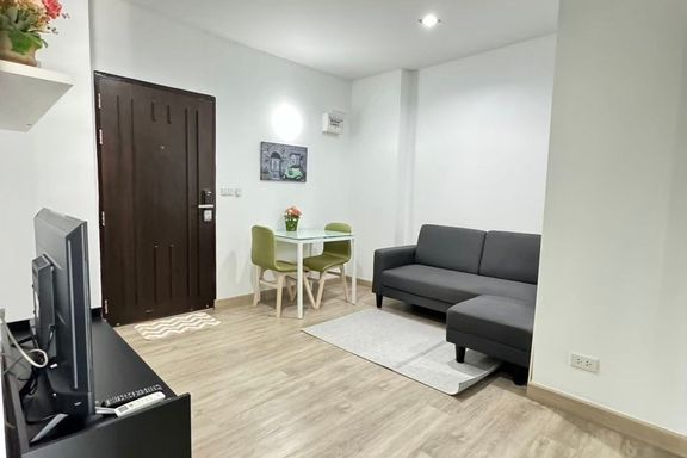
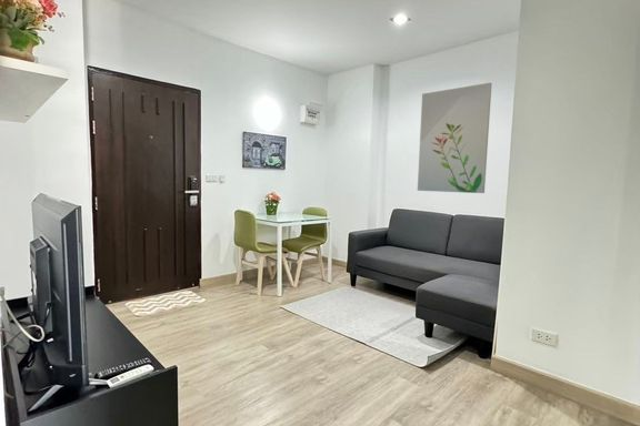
+ wall art (451, 141)
